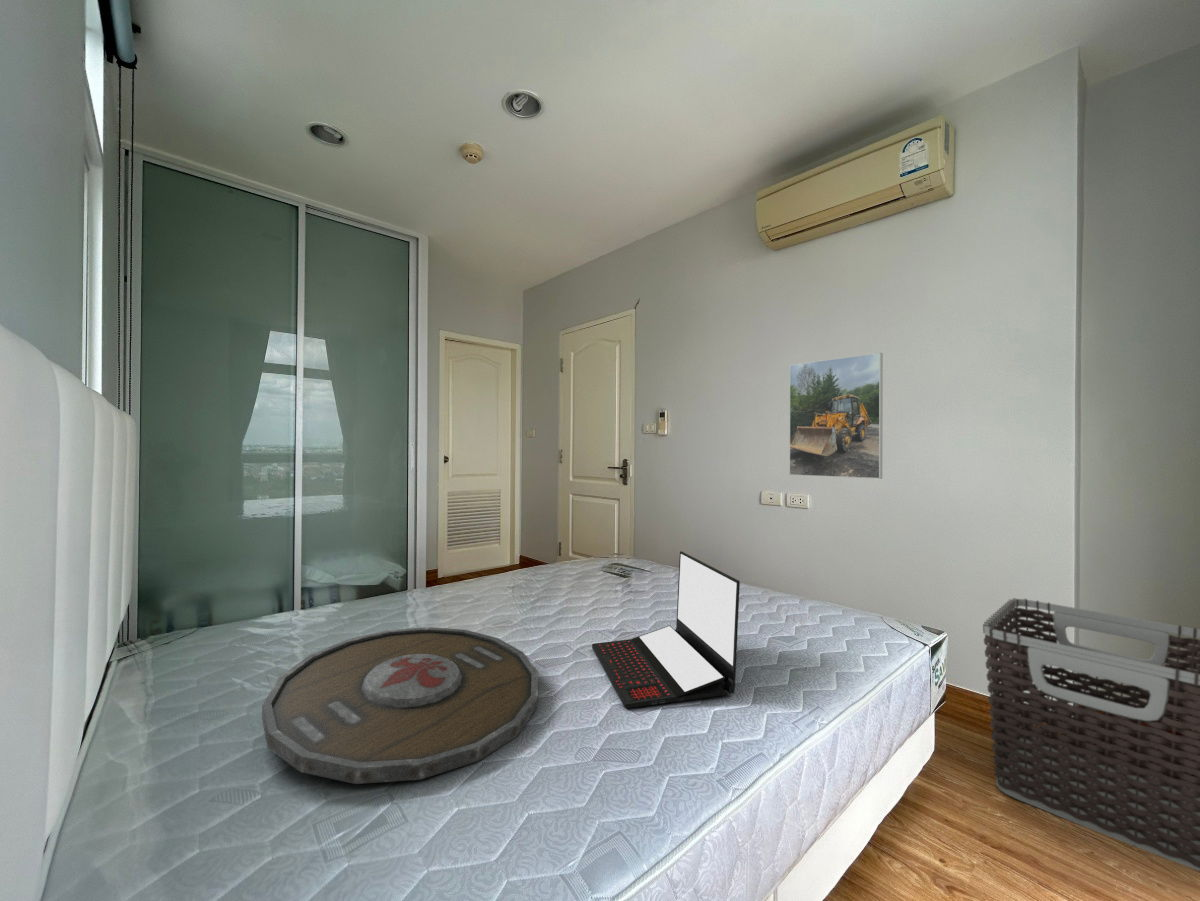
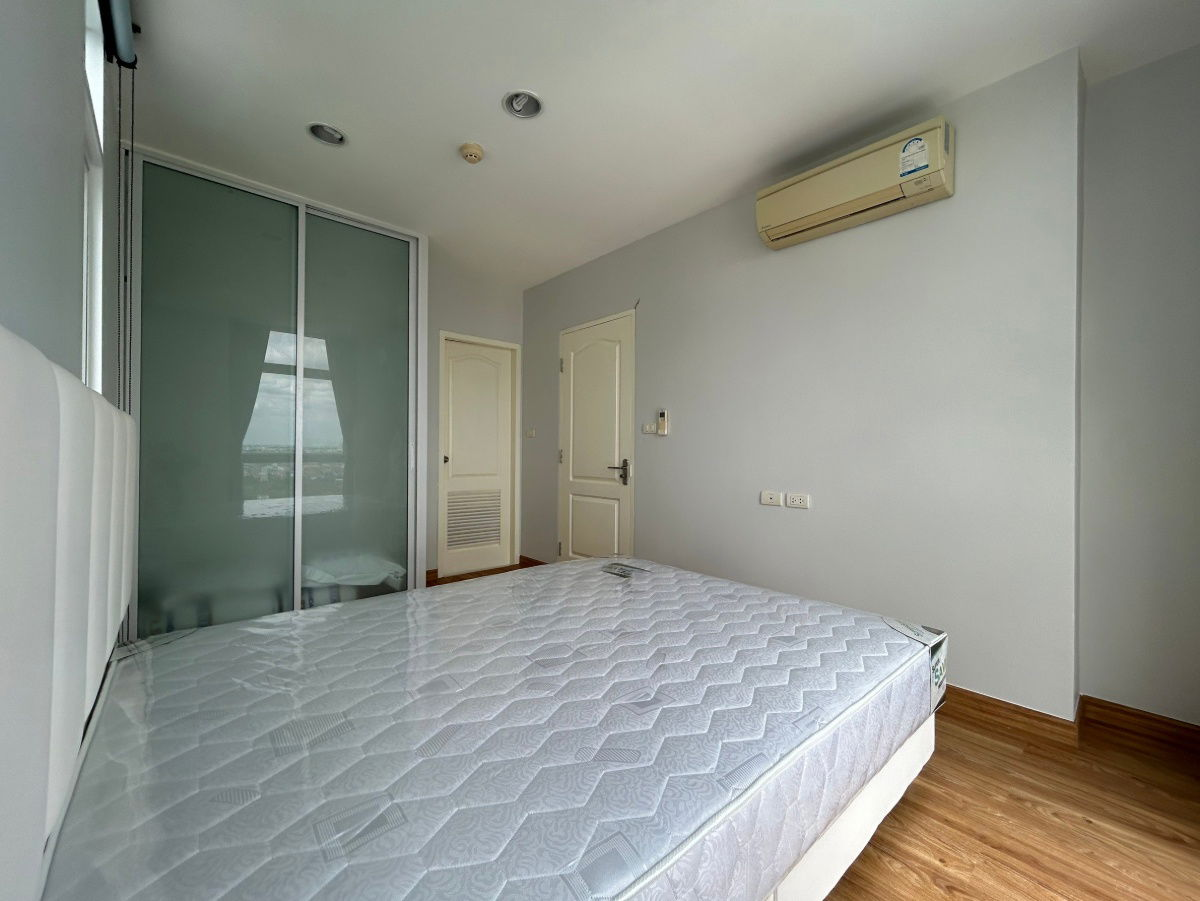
- clothes hamper (1101, 713)
- laptop (661, 628)
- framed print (833, 418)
- serving tray (412, 685)
